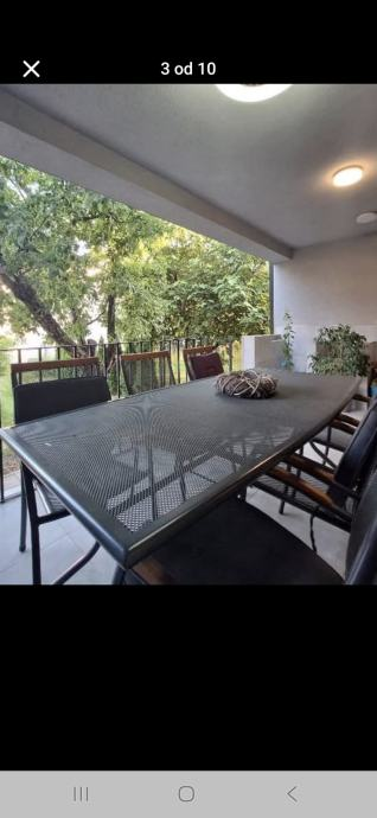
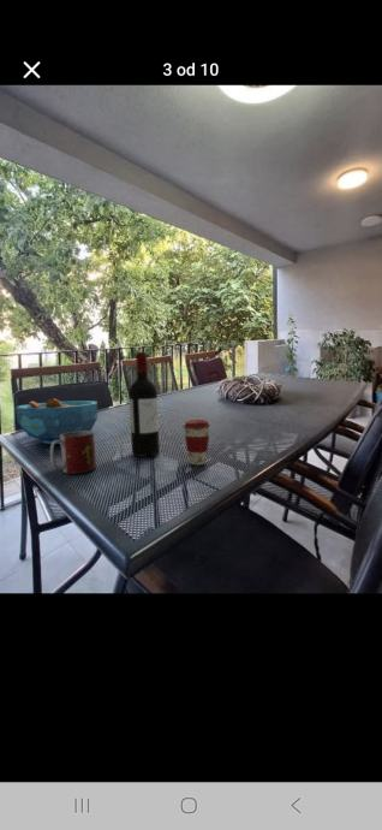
+ wine bottle (143, 403)
+ mug (72, 452)
+ coffee cup (197, 441)
+ bowl (60, 419)
